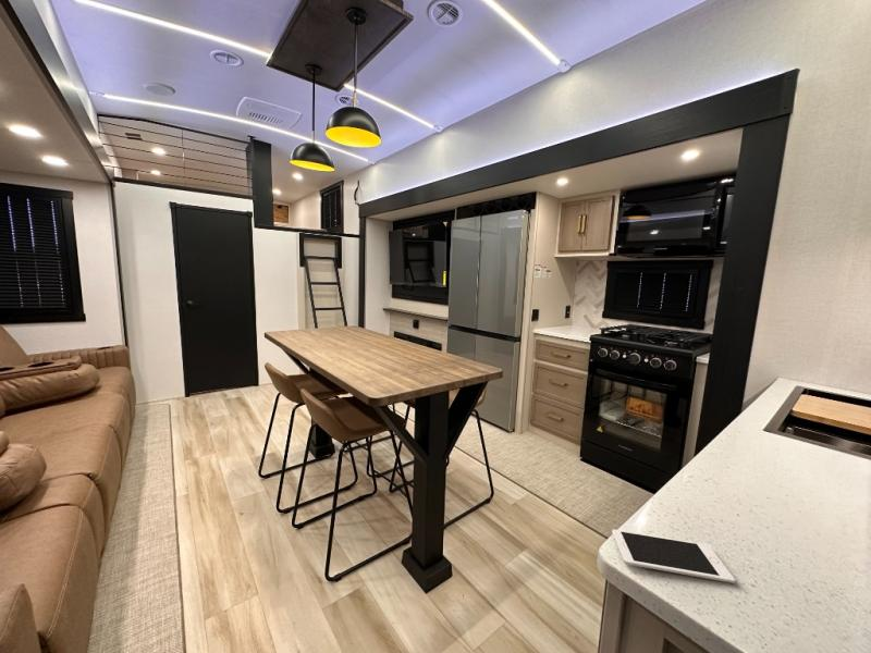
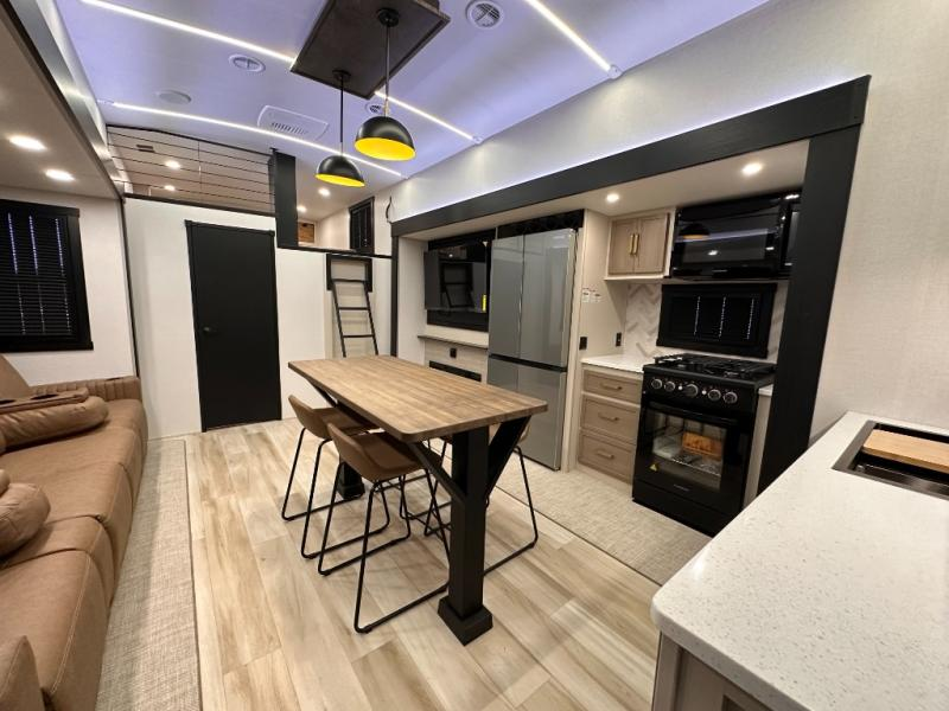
- cell phone (667, 554)
